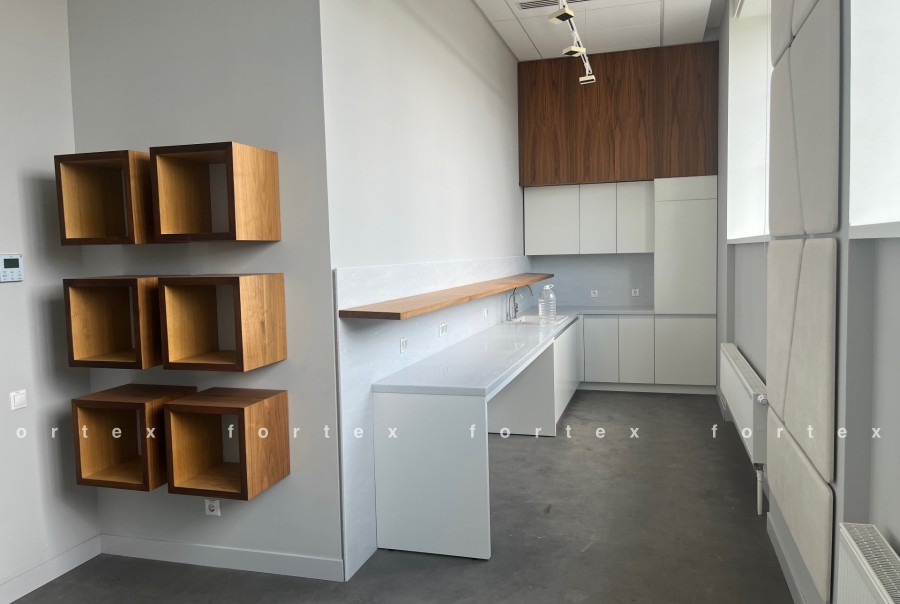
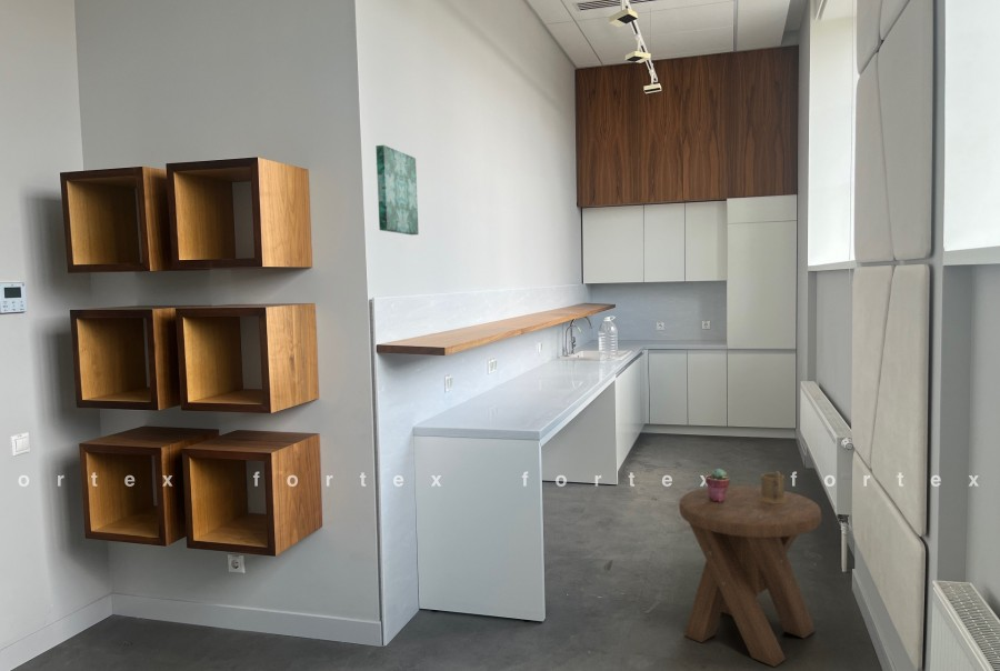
+ wall art (398, 192)
+ mug (773, 483)
+ music stool (748, 568)
+ potted succulent (716, 484)
